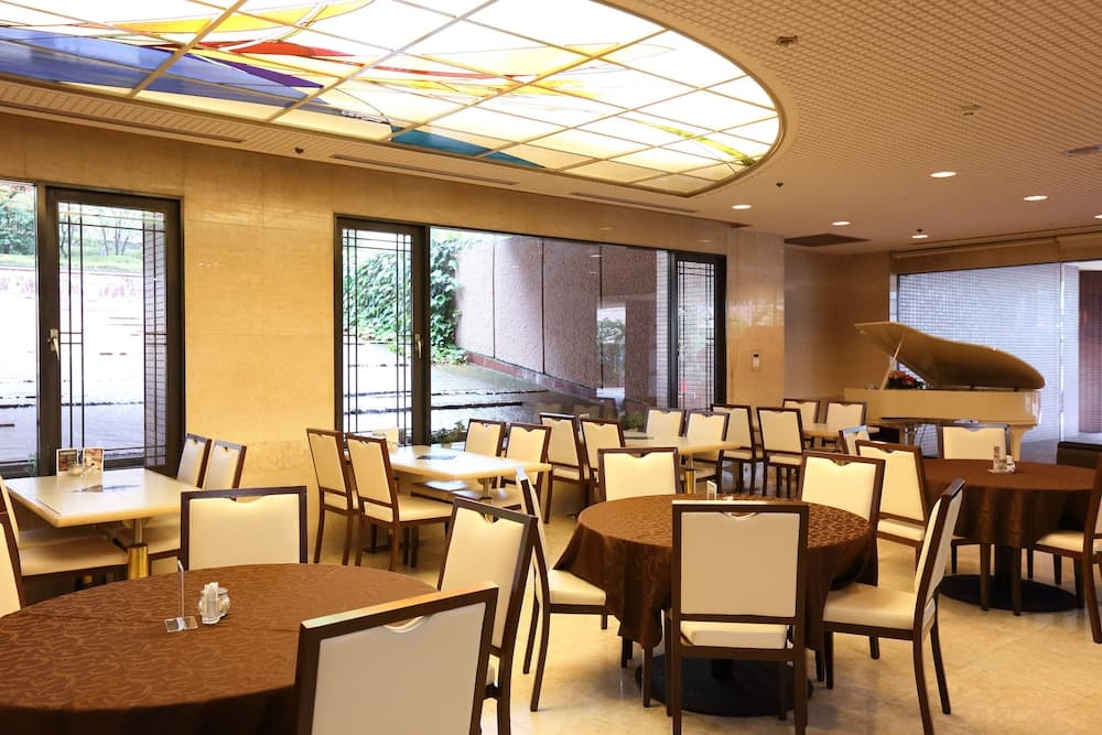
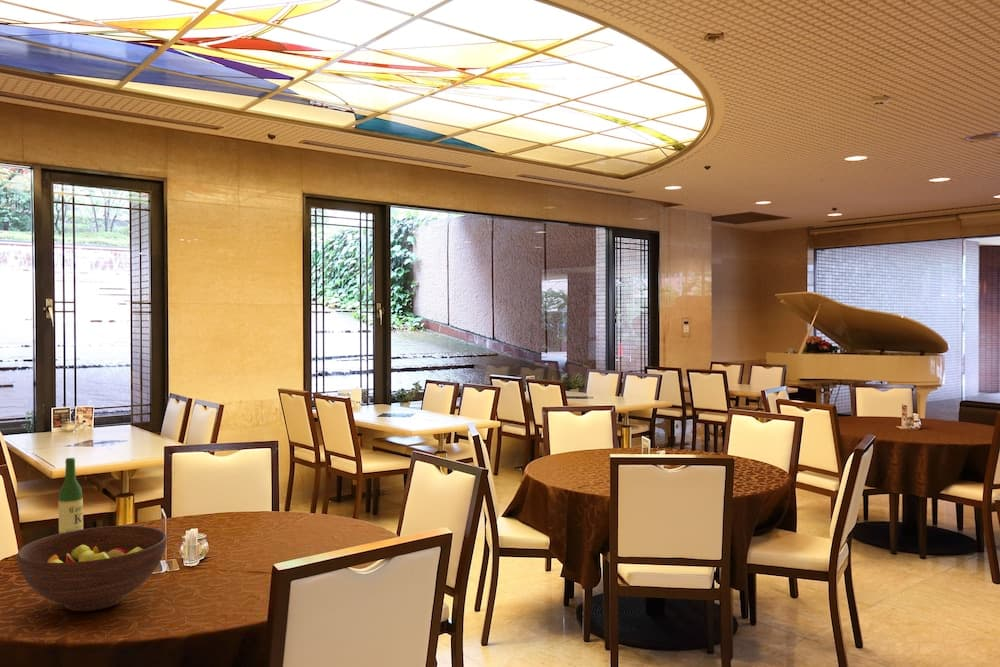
+ wine bottle (70, 502)
+ fruit bowl (95, 573)
